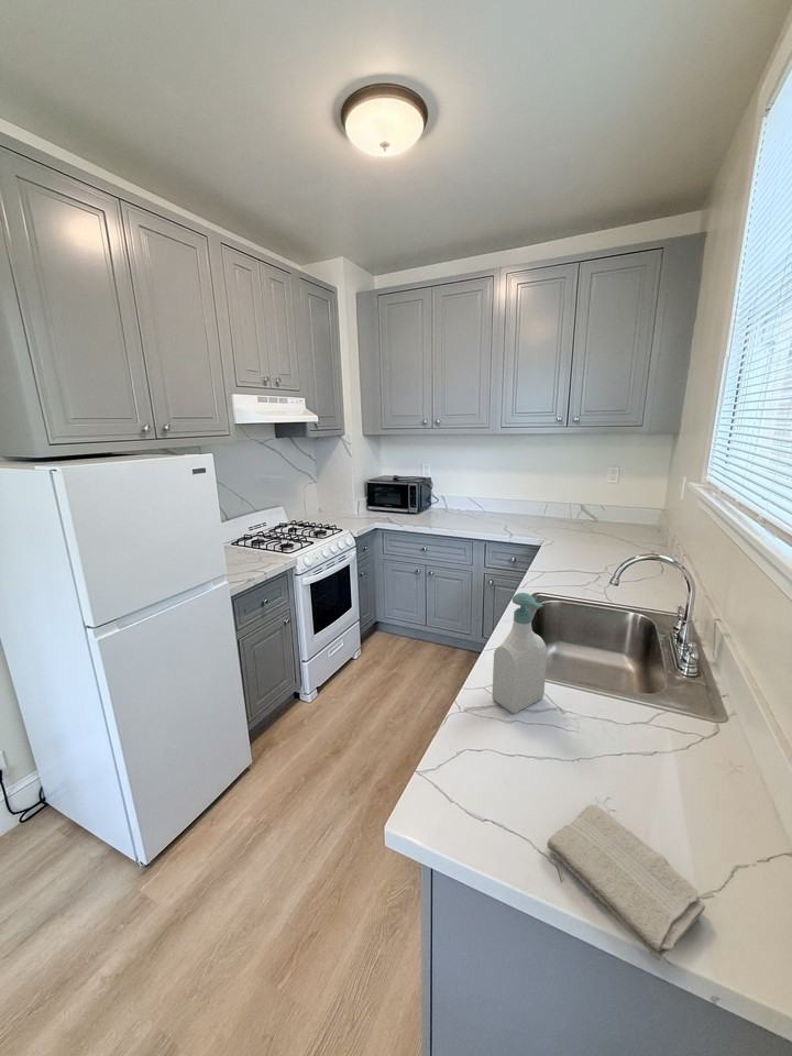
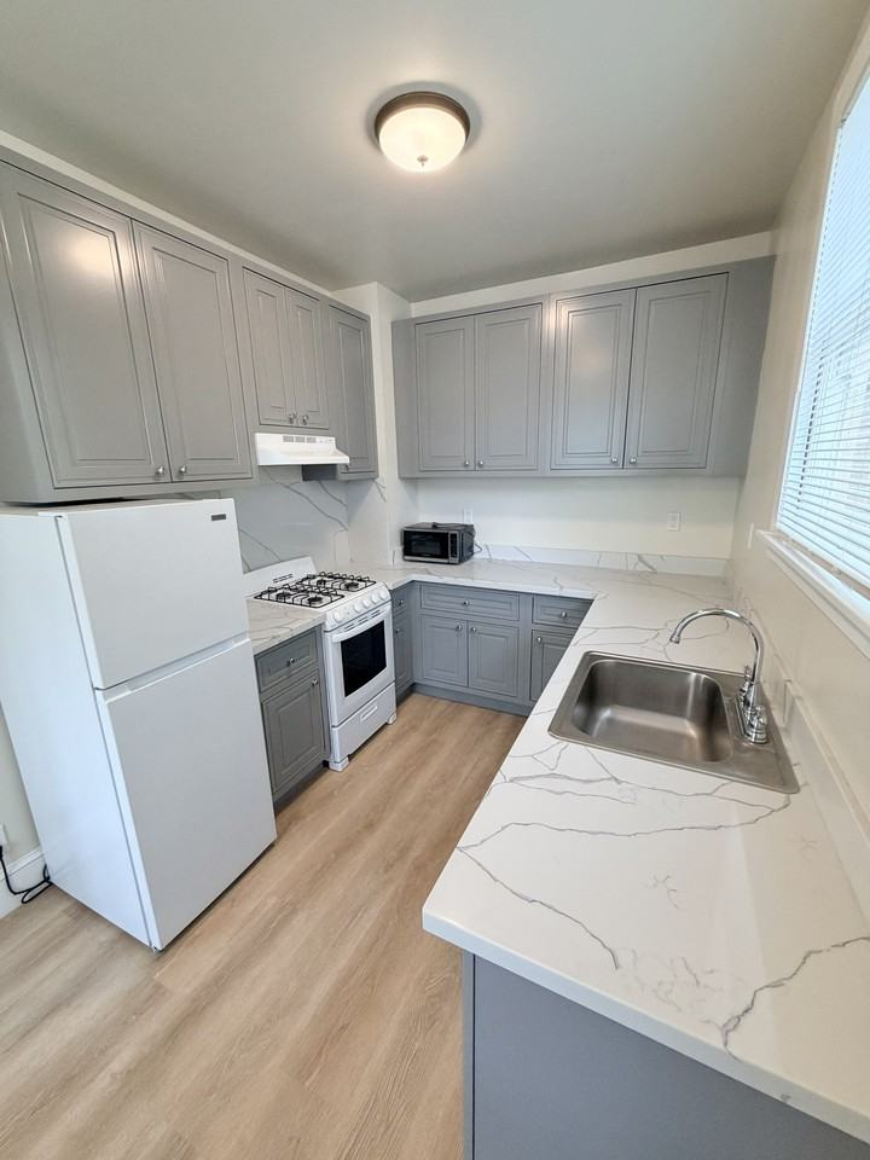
- washcloth (620, 870)
- soap bottle (524, 649)
